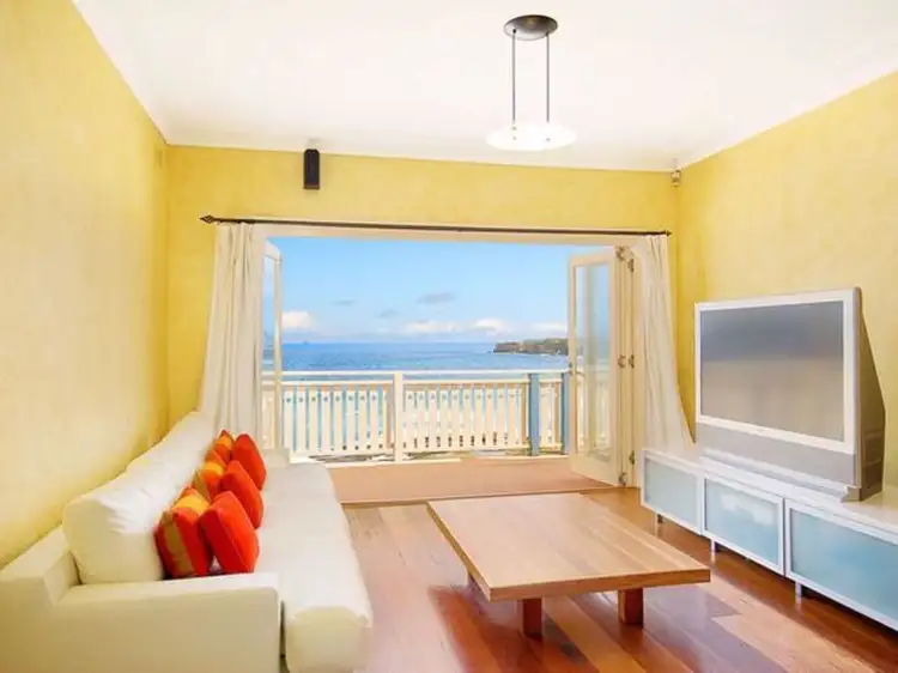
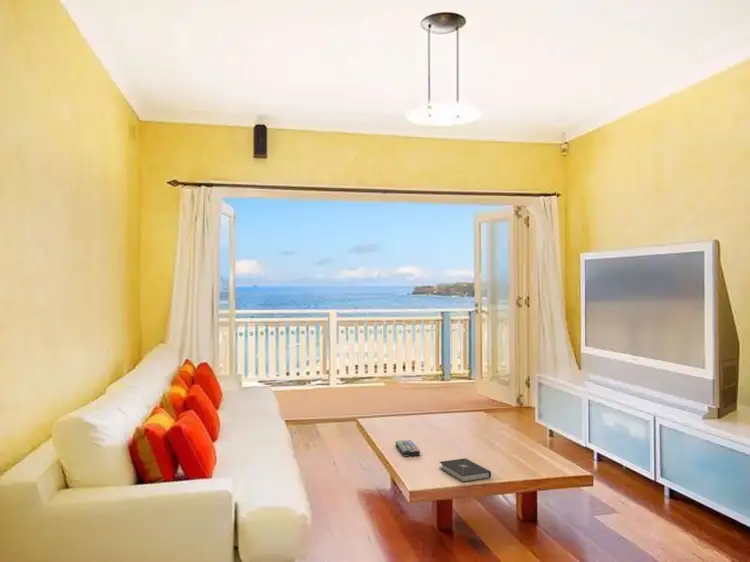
+ remote control (407, 447)
+ book (464, 469)
